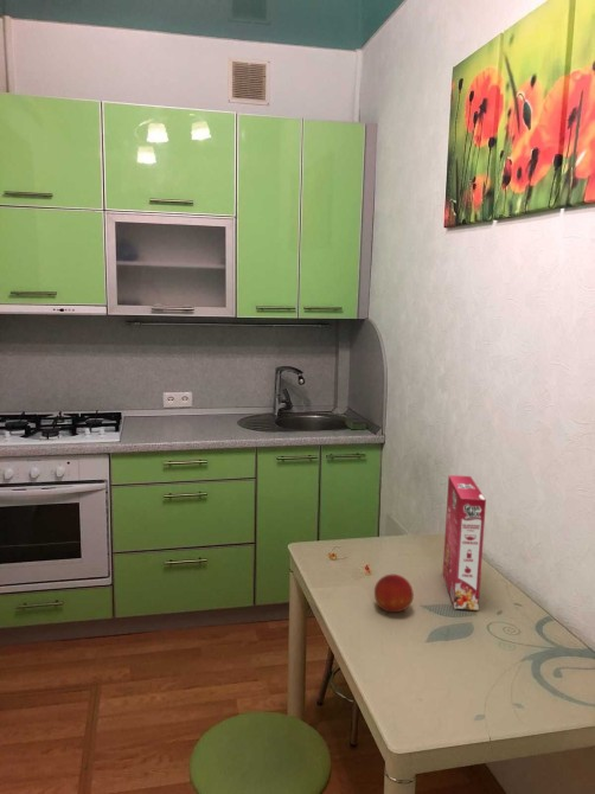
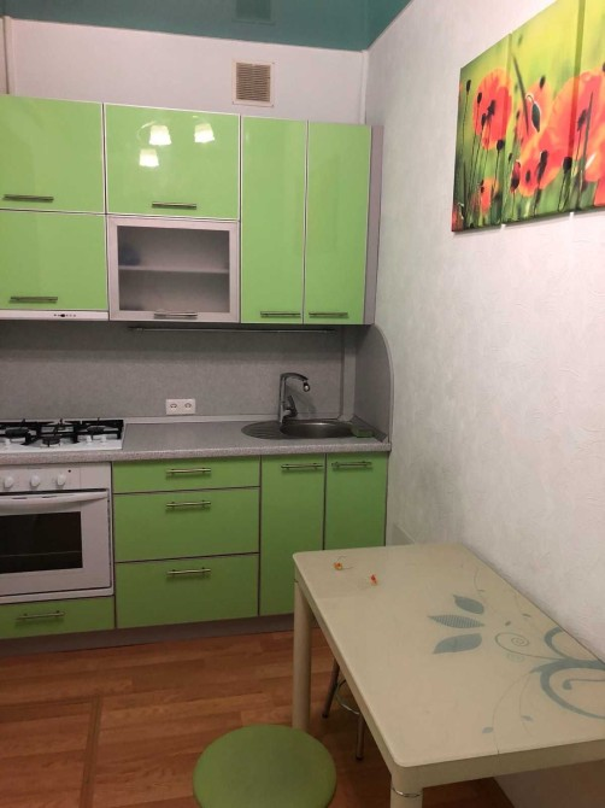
- fruit (394, 591)
- cereal box (462, 539)
